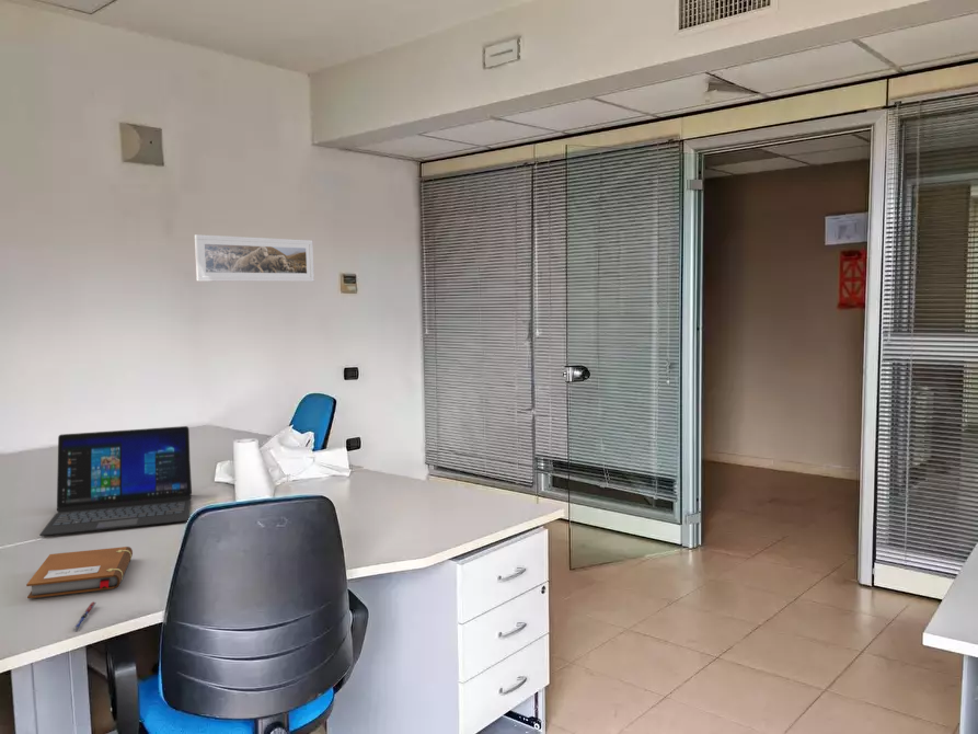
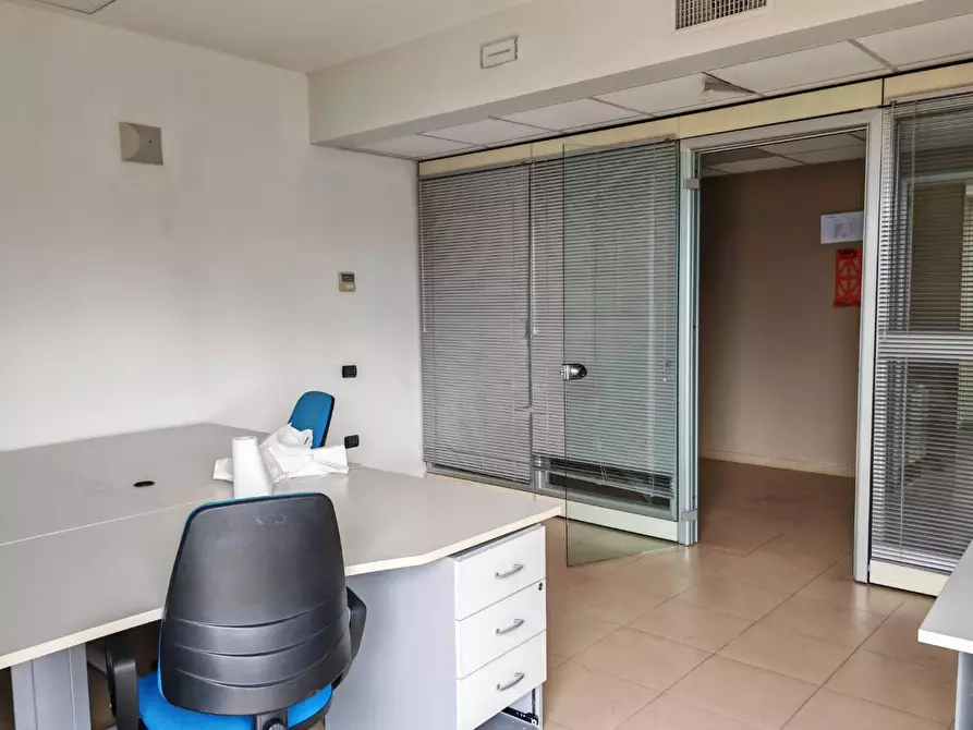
- notebook (83, 571)
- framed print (257, 259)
- pen (84, 615)
- laptop (120, 475)
